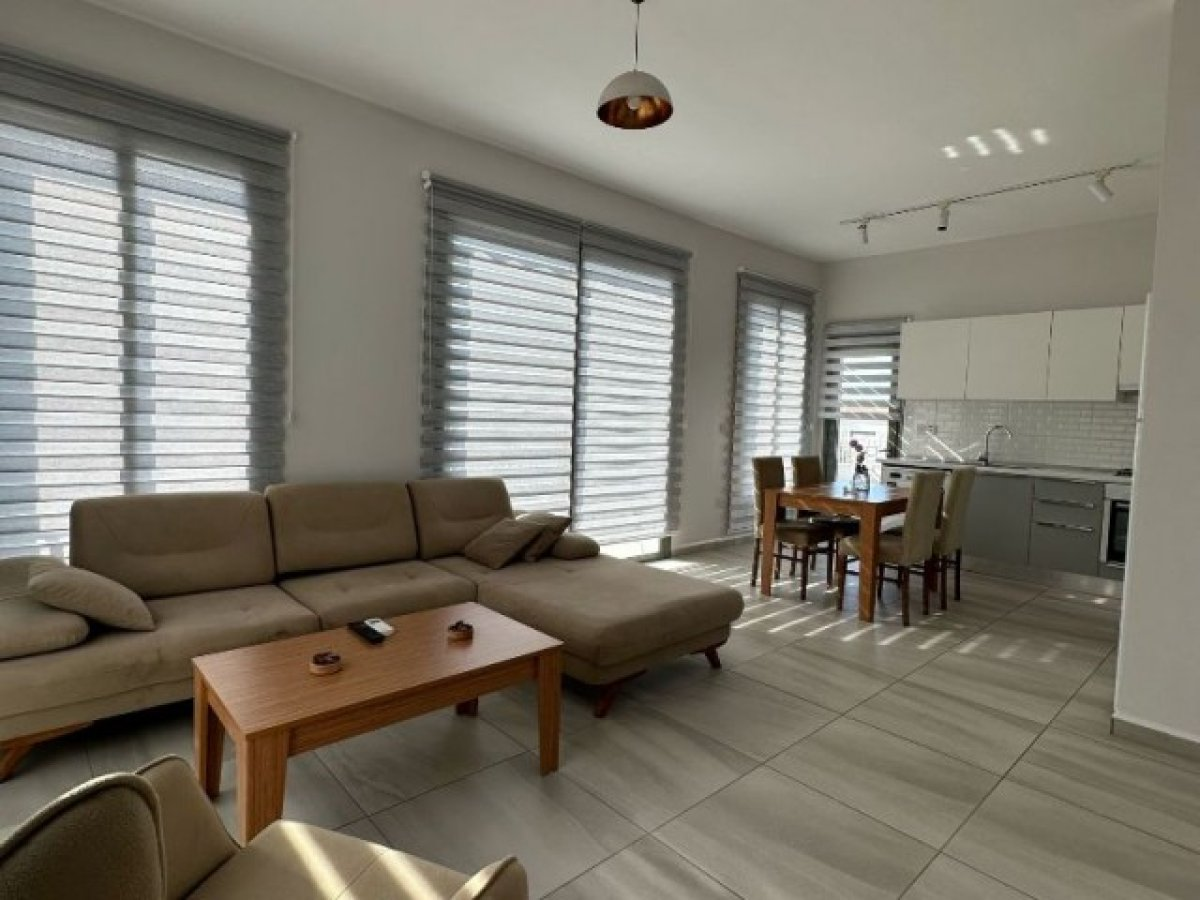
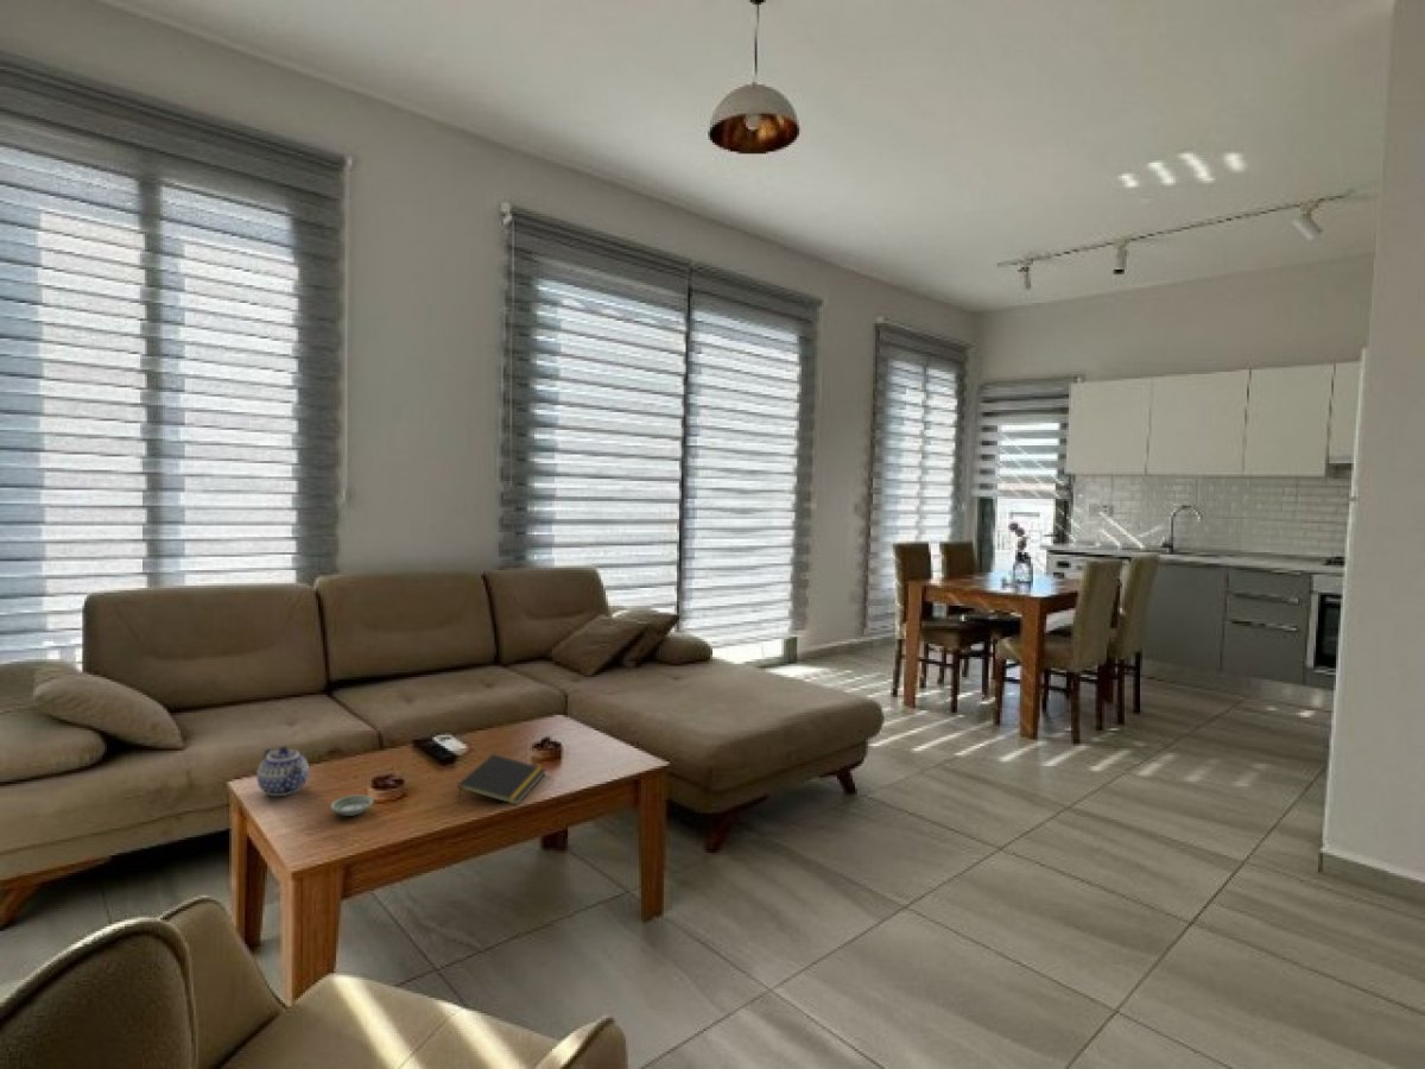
+ notepad (504, 778)
+ teapot (283, 768)
+ saucer (352, 807)
